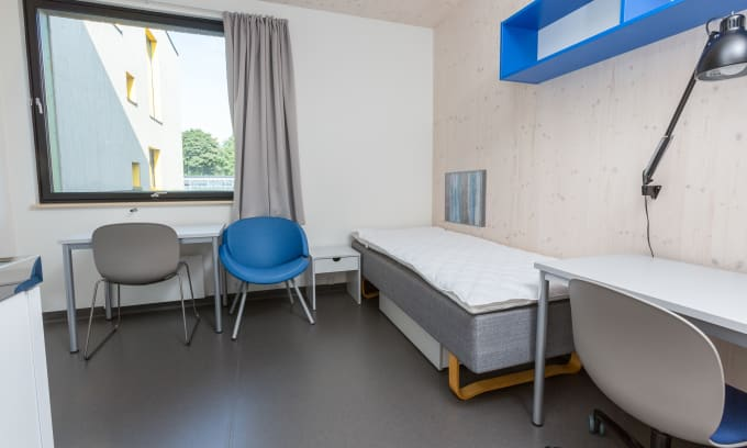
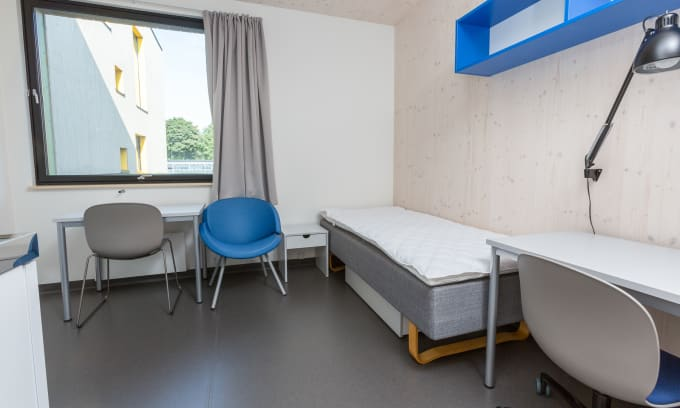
- wall art (464, 198)
